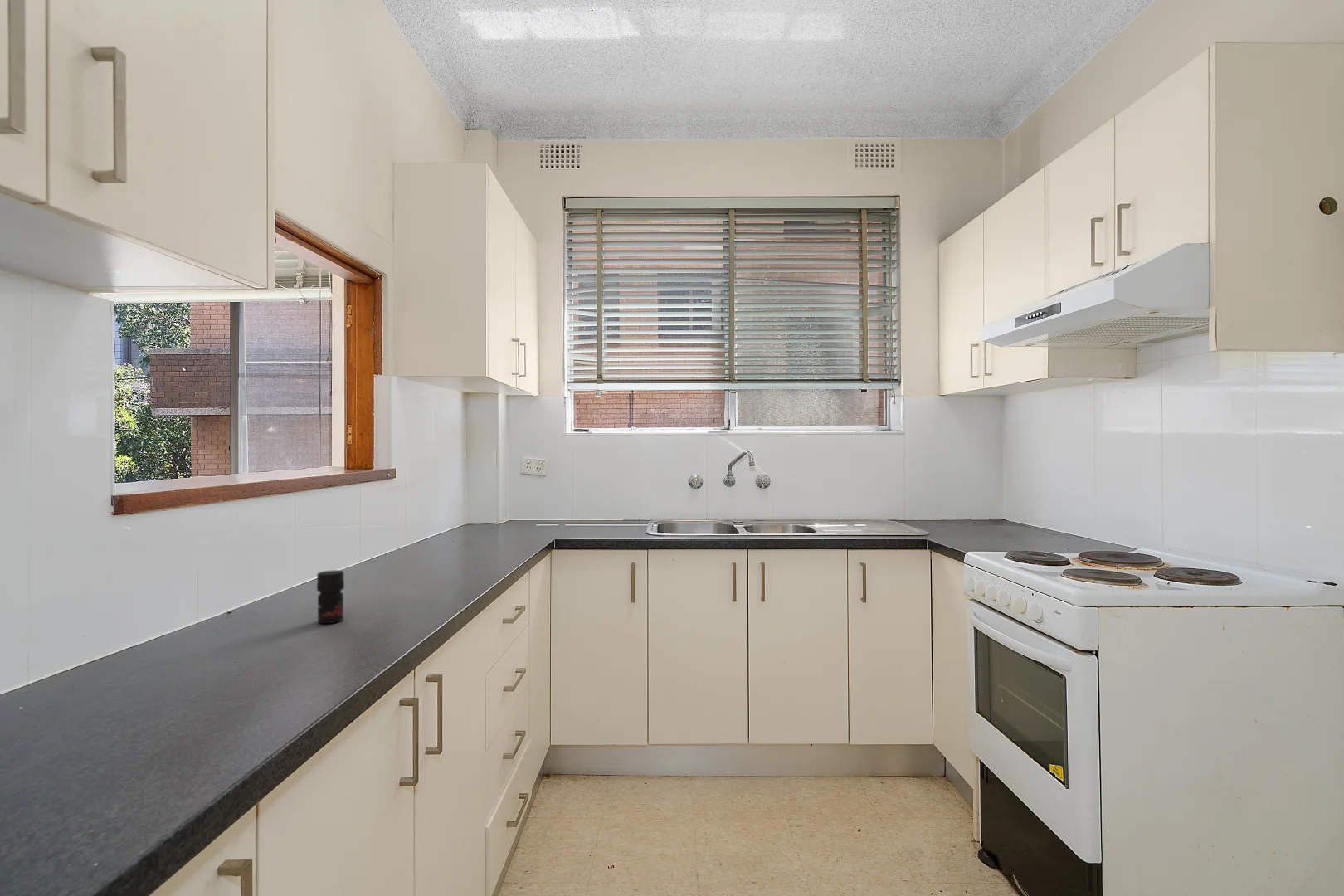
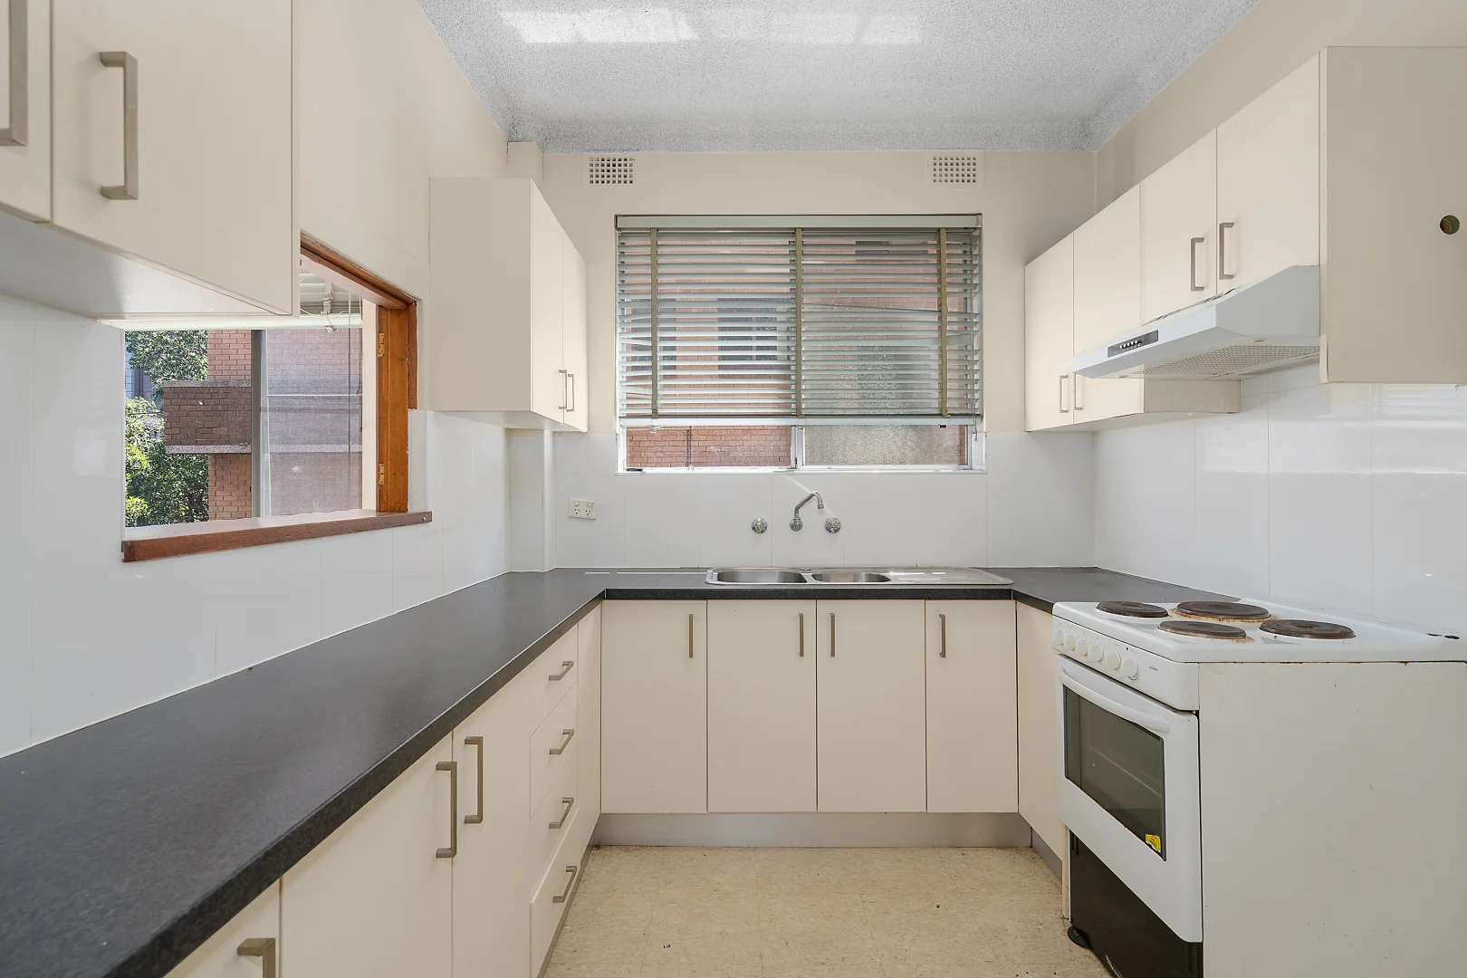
- jar (330, 596)
